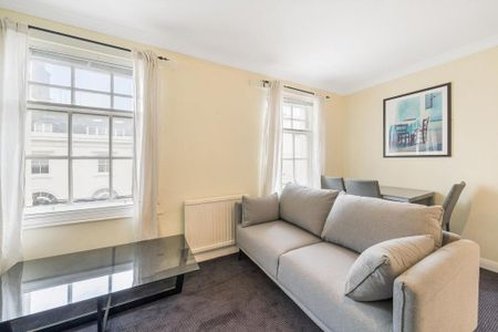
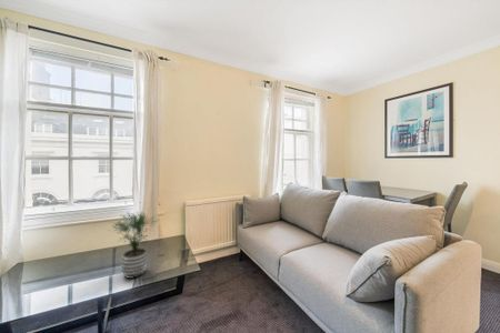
+ potted plant (132, 242)
